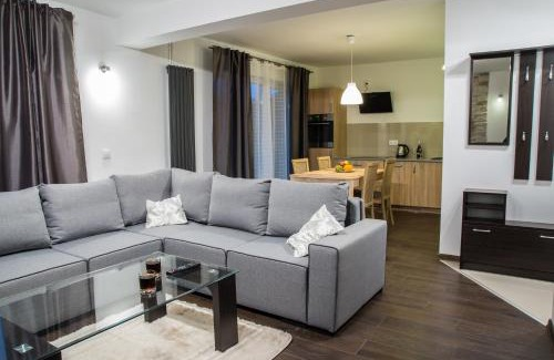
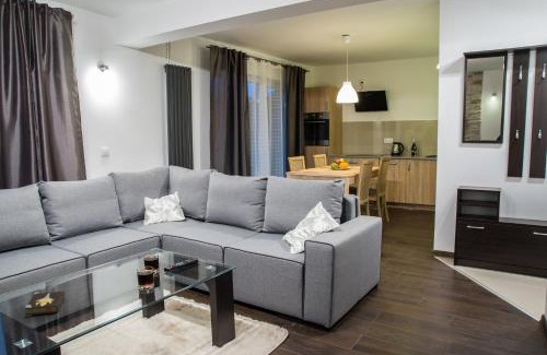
+ hardback book (45, 301)
